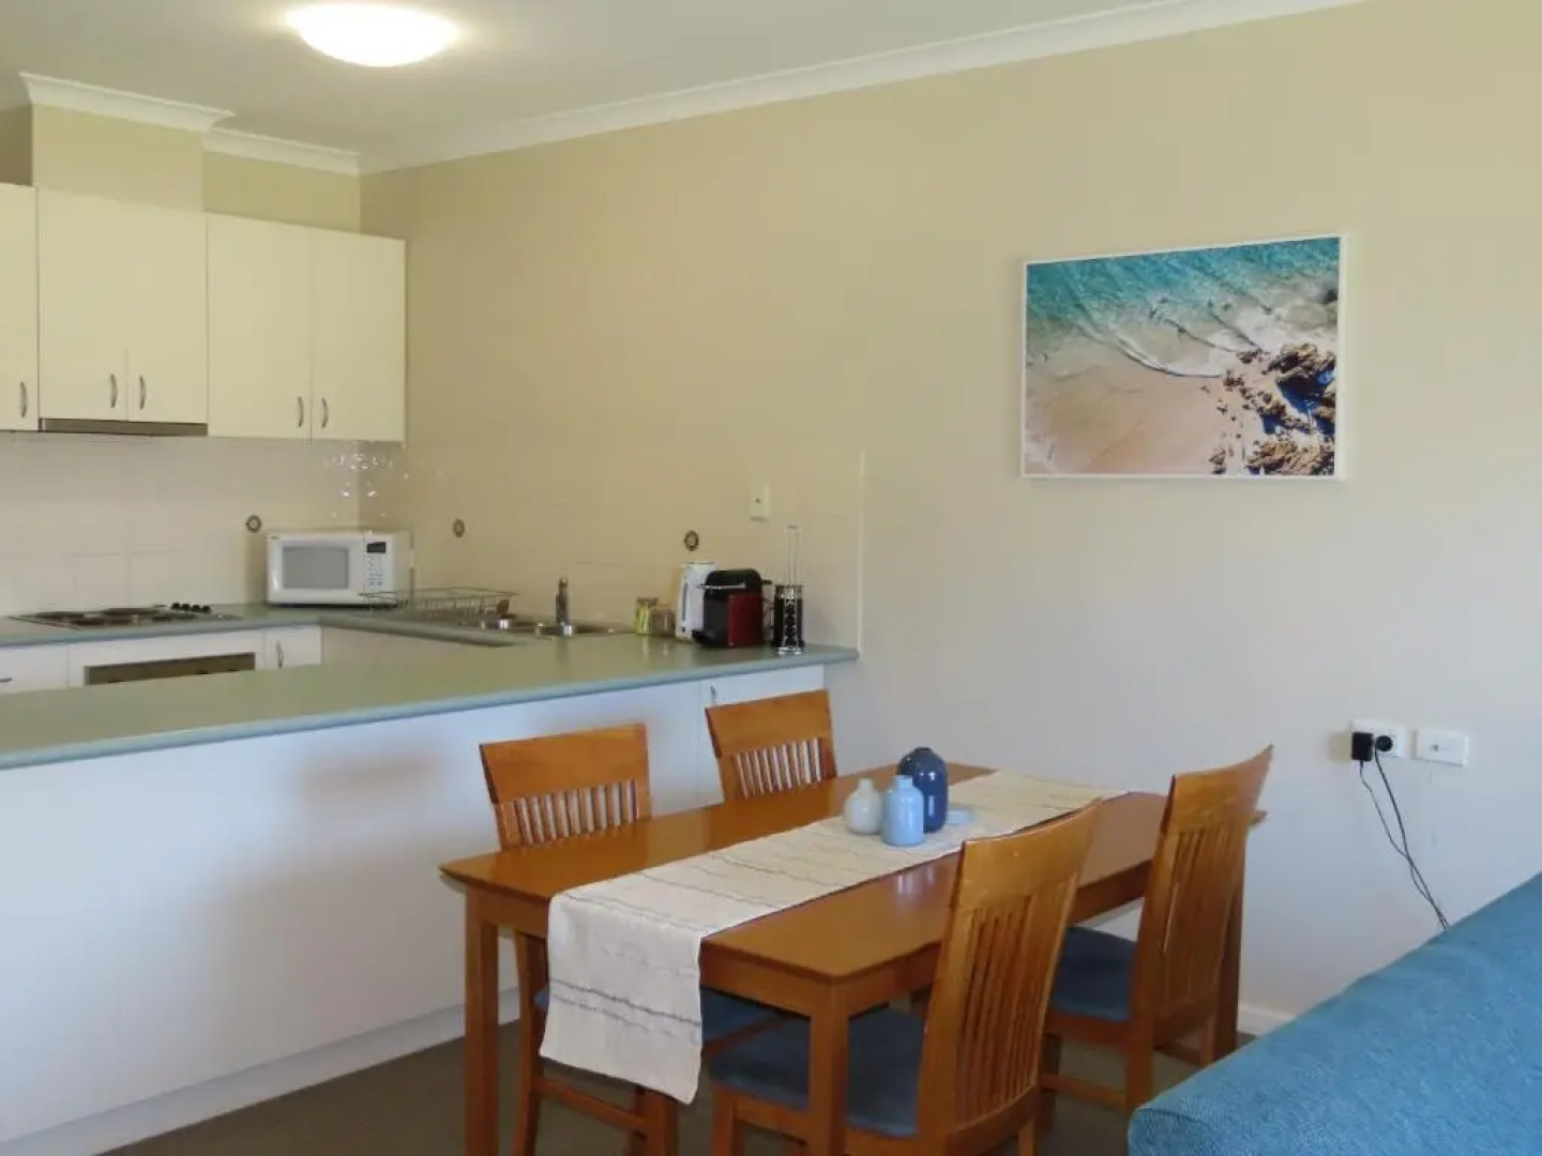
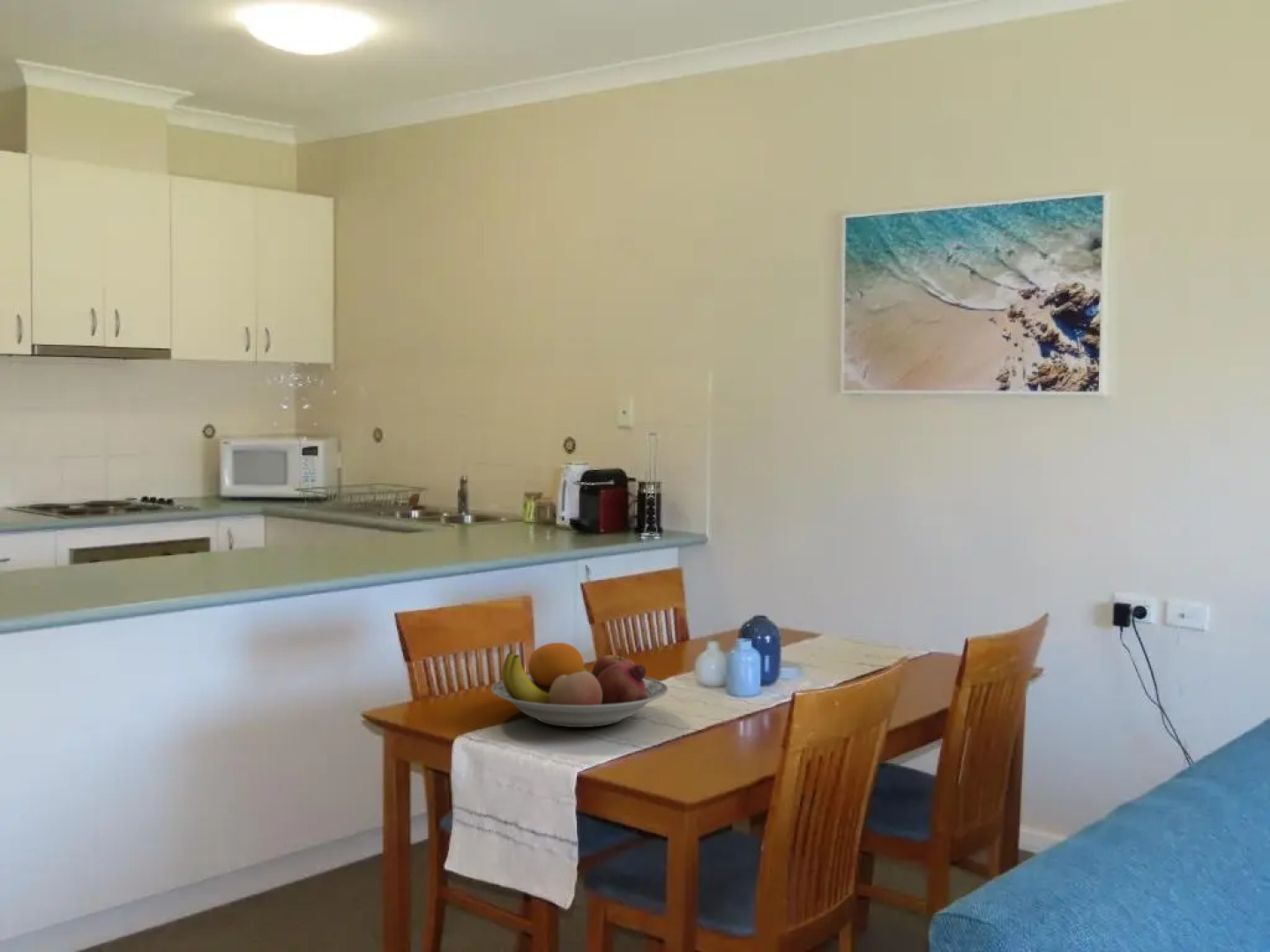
+ fruit bowl (579, 680)
